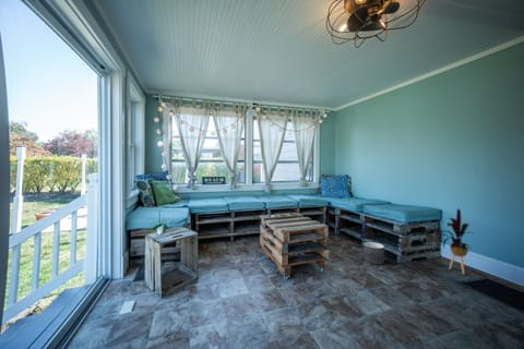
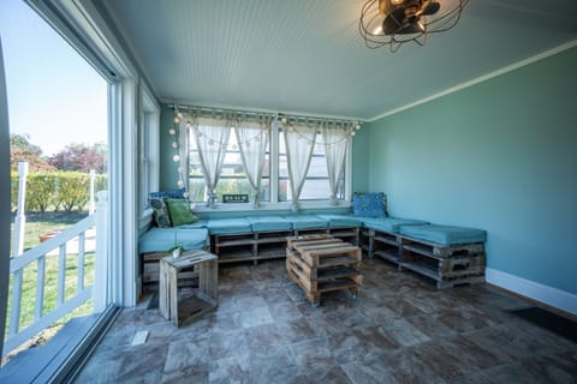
- house plant (453, 238)
- planter (373, 253)
